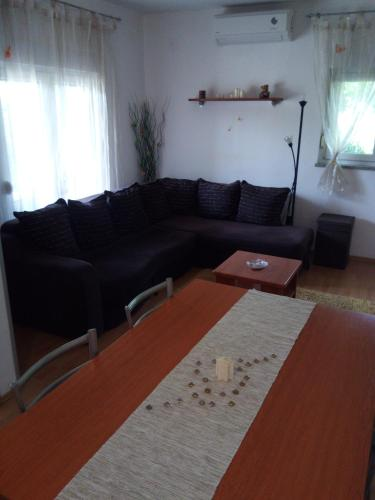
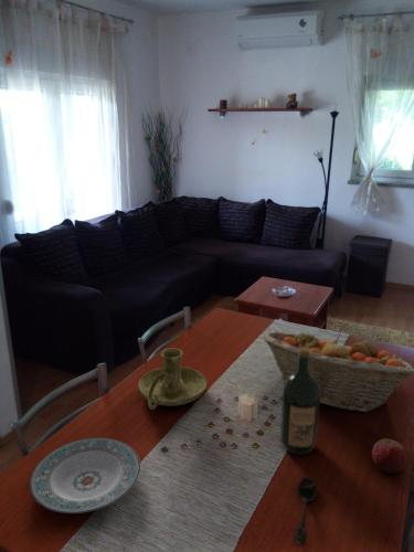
+ wine bottle (300, 400)
+ candle holder (169, 376)
+ spoon (302, 507)
+ apple (390, 454)
+ fruit basket (332, 361)
+ plate (86, 476)
